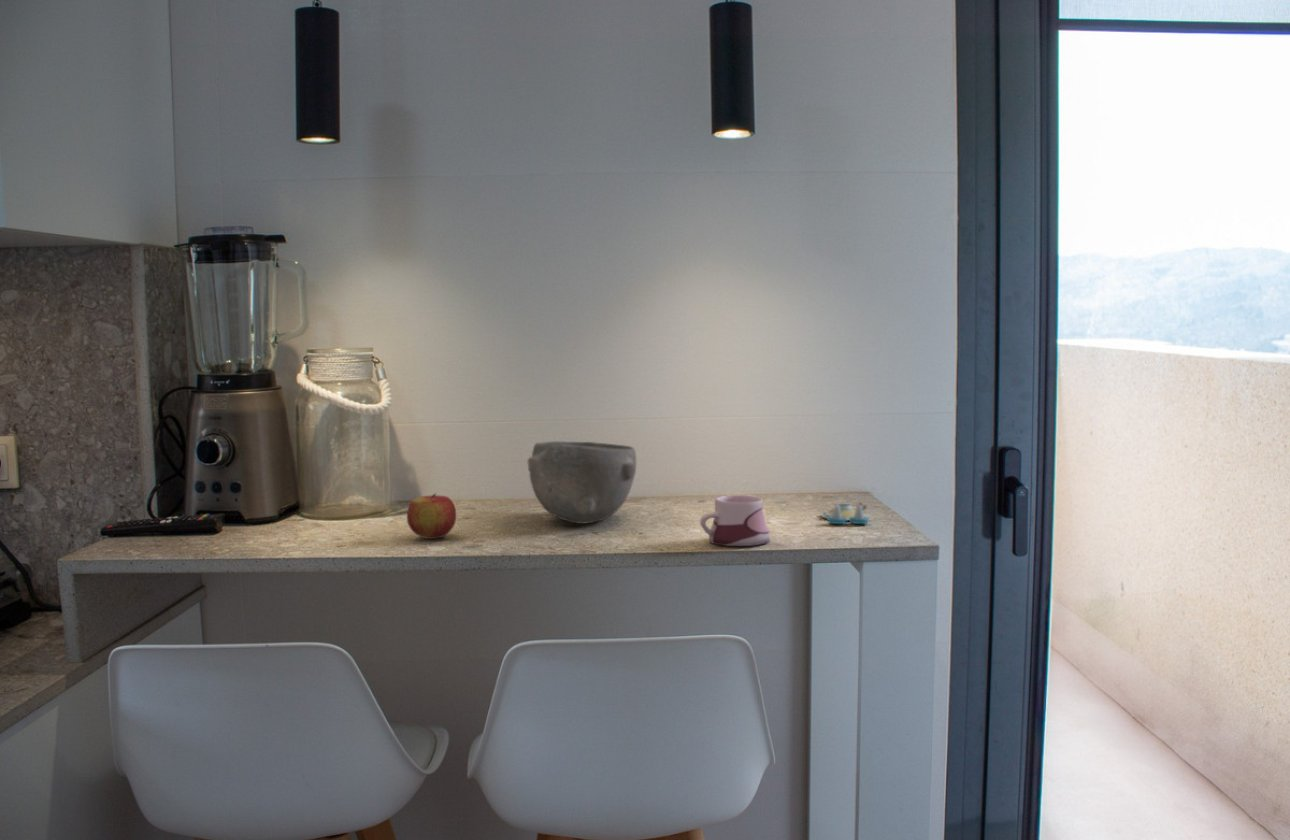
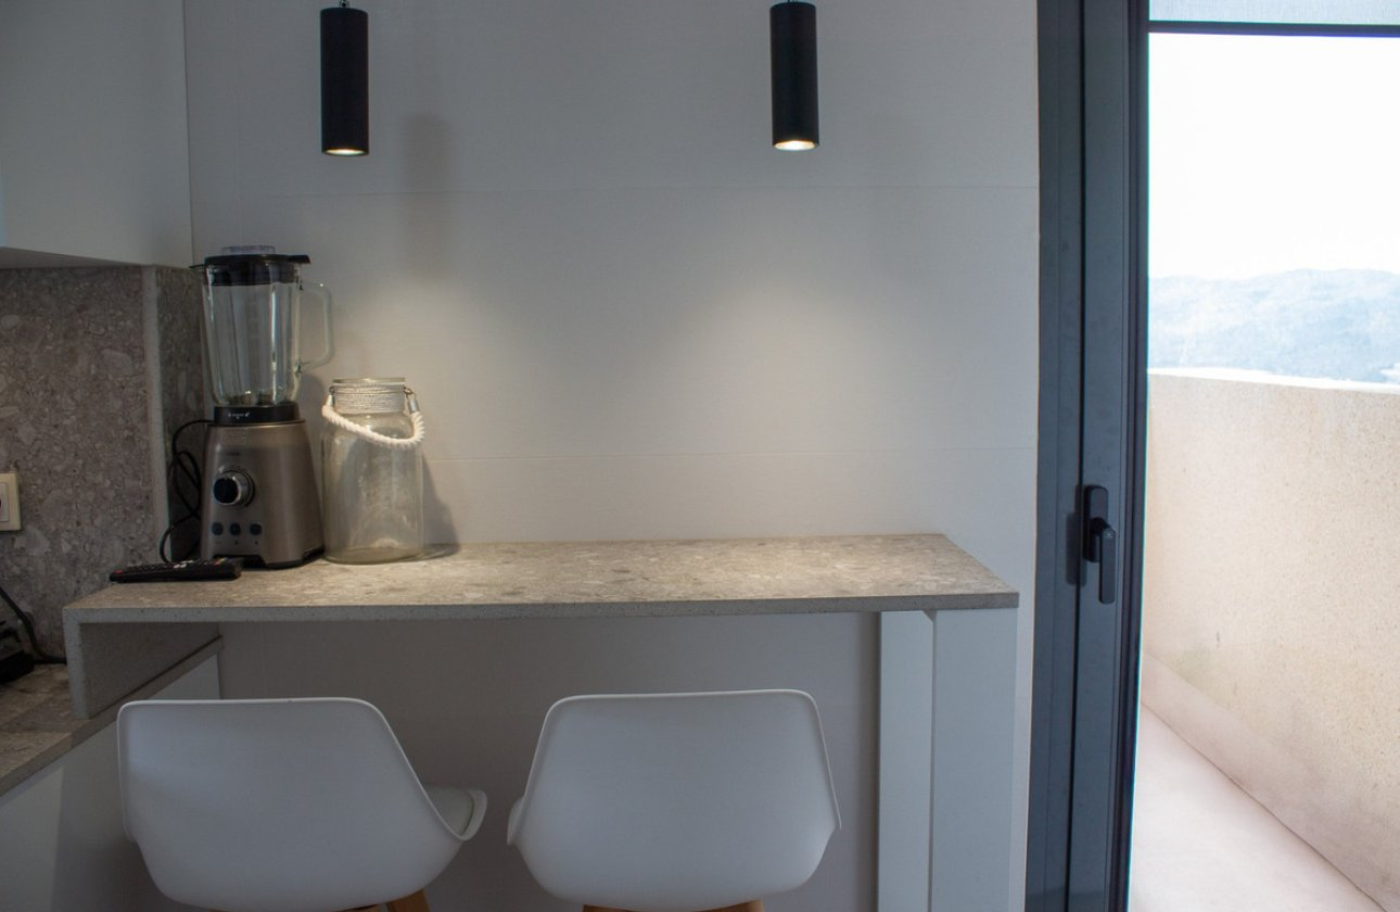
- apple (431, 515)
- salt and pepper shaker set (845, 509)
- mug (734, 520)
- bowl (583, 480)
